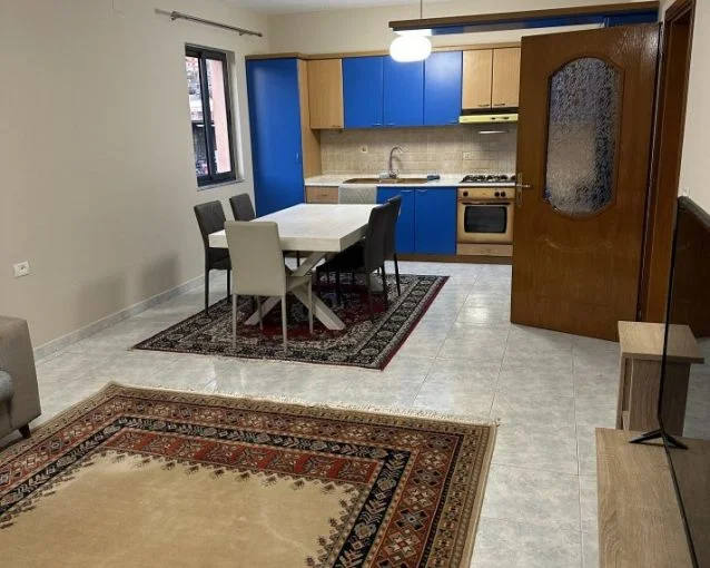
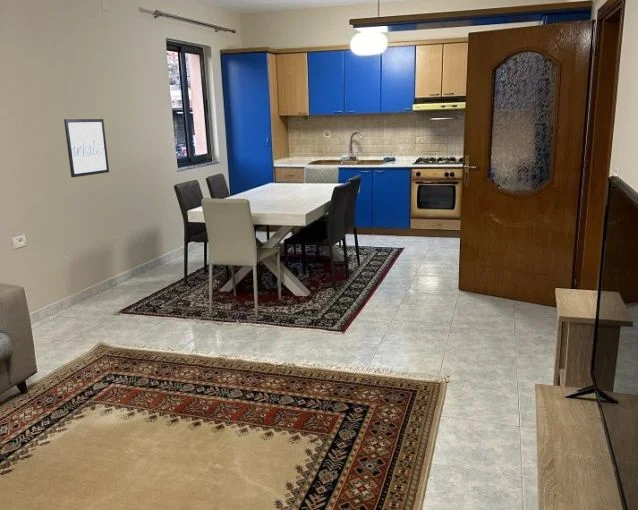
+ wall art (87, 147)
